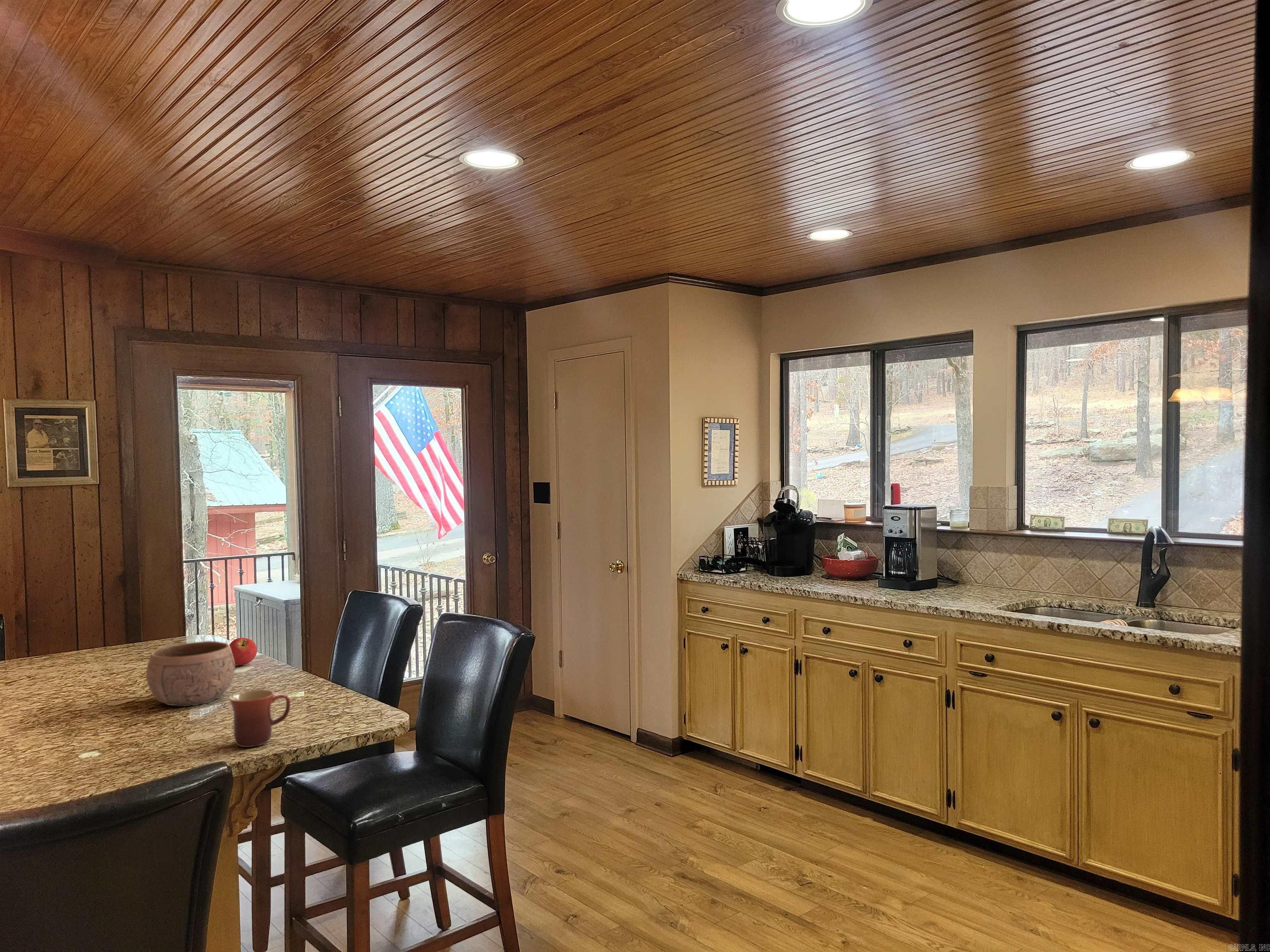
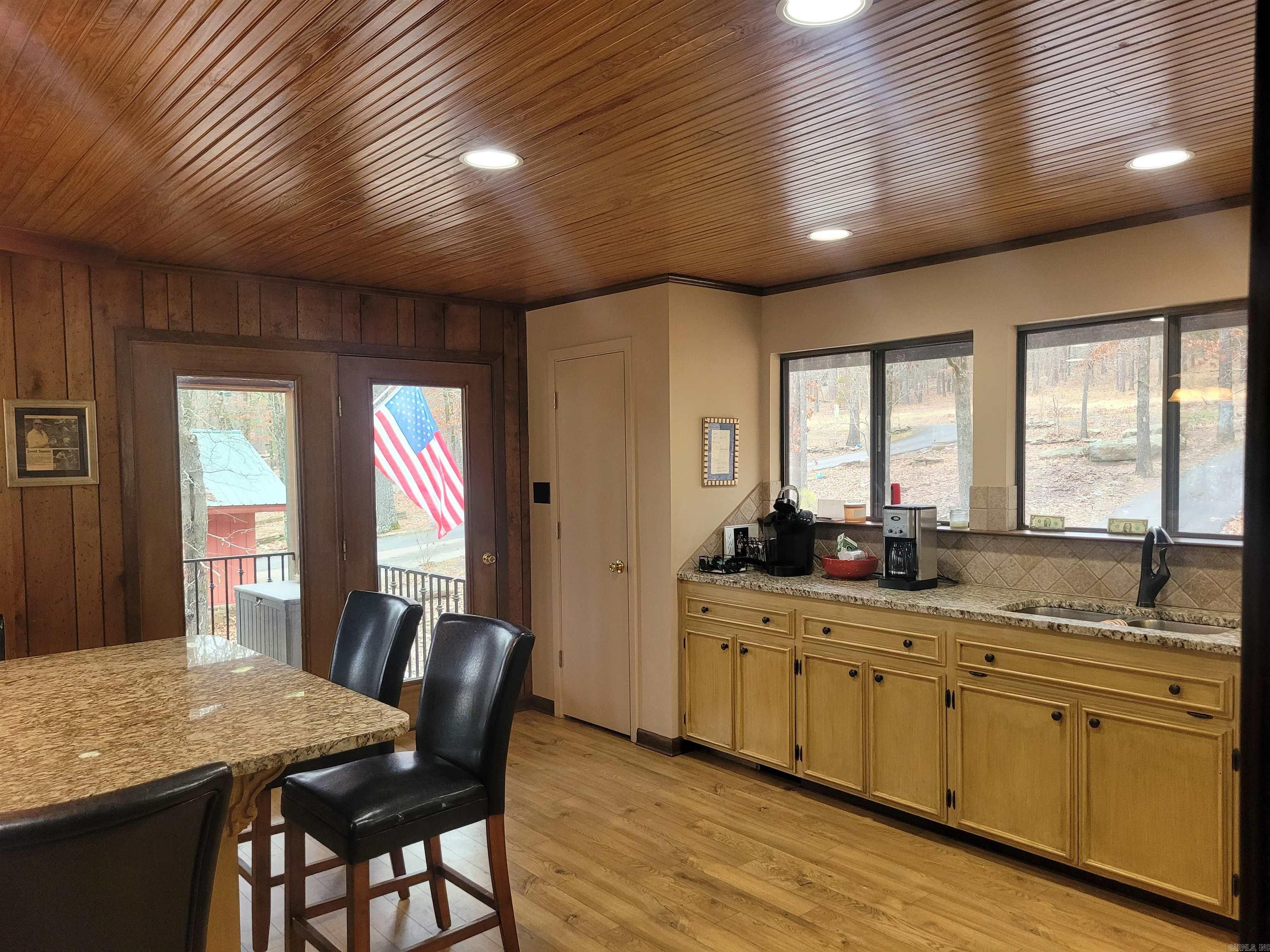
- mug (260, 718)
- bowl (191, 674)
- fruit (242, 651)
